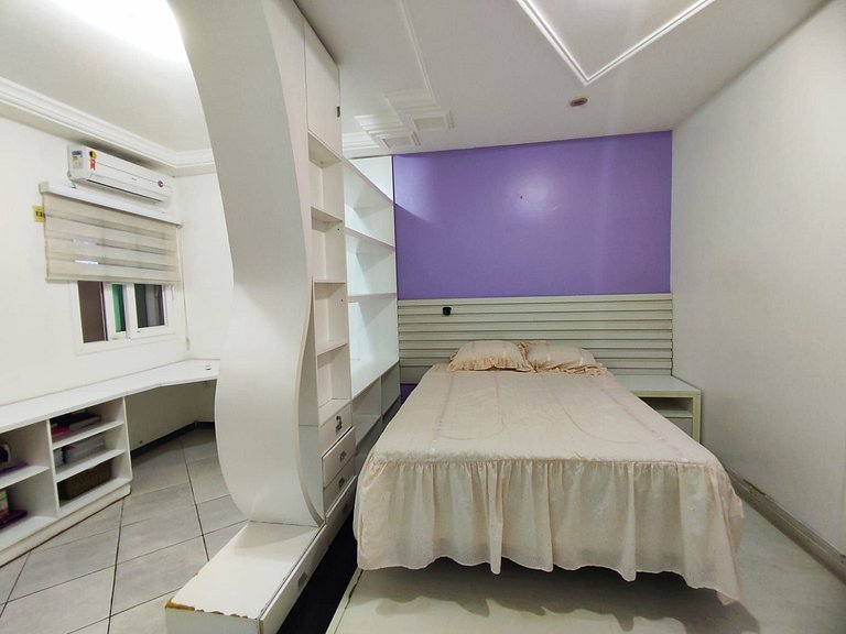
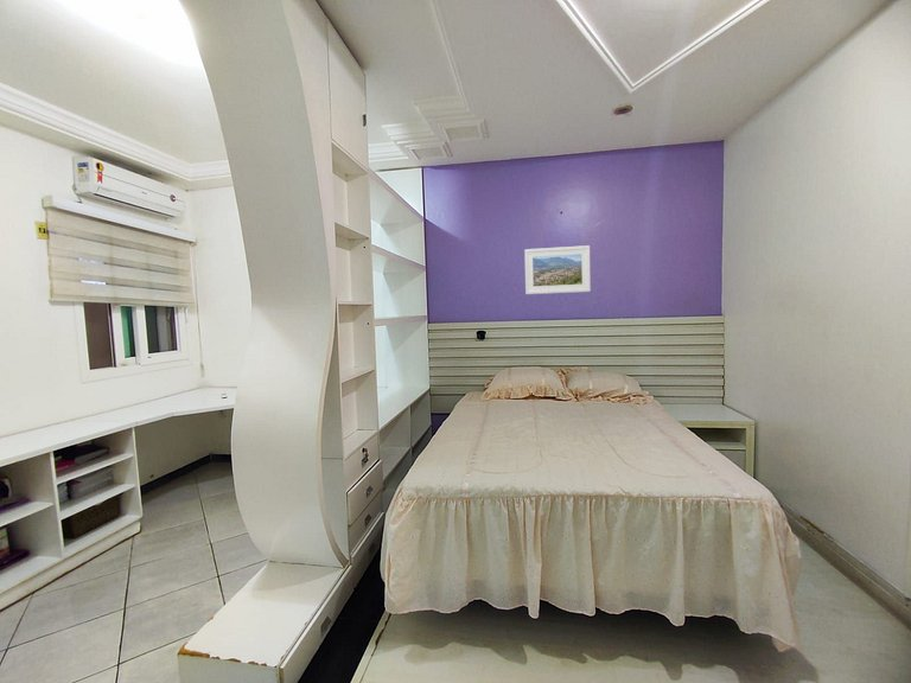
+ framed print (556, 270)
